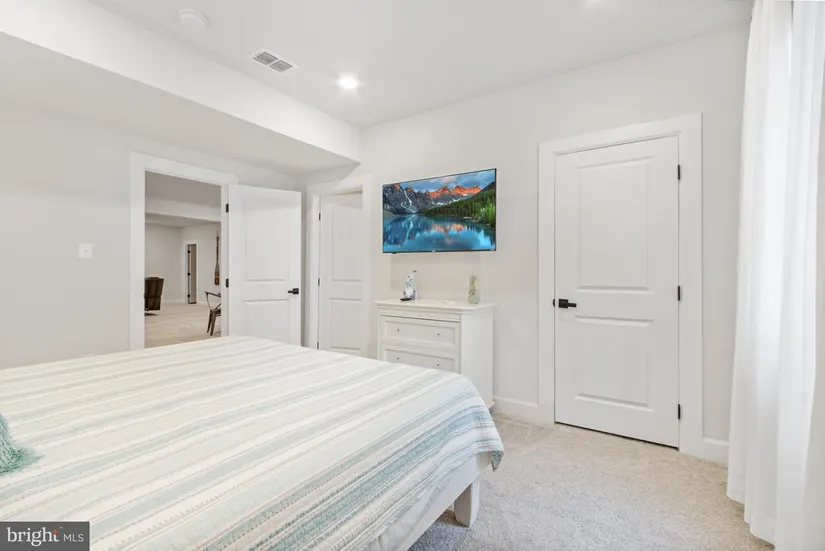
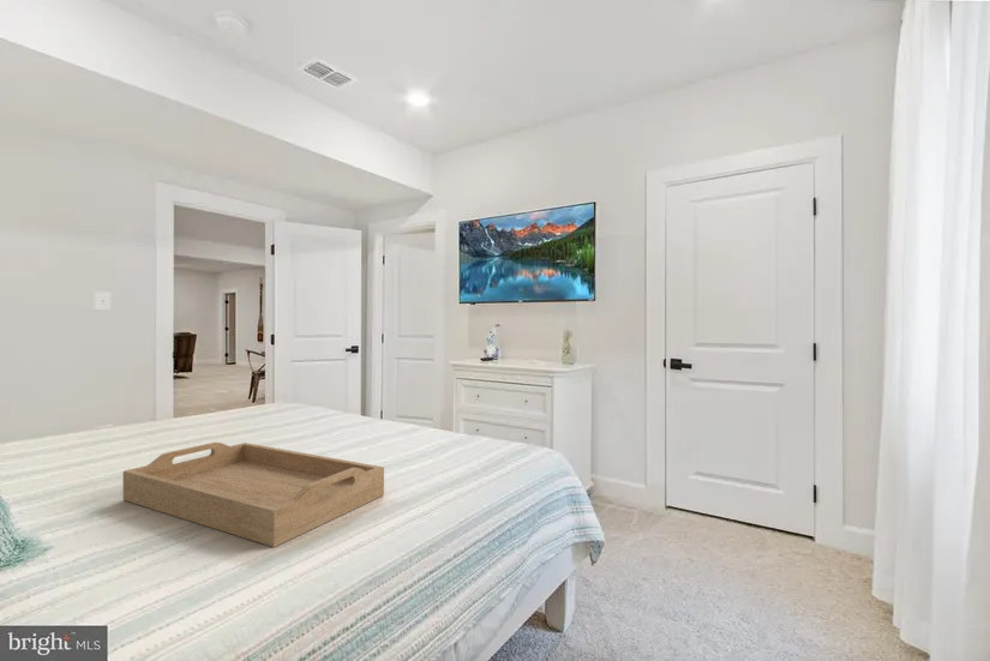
+ serving tray (256, 479)
